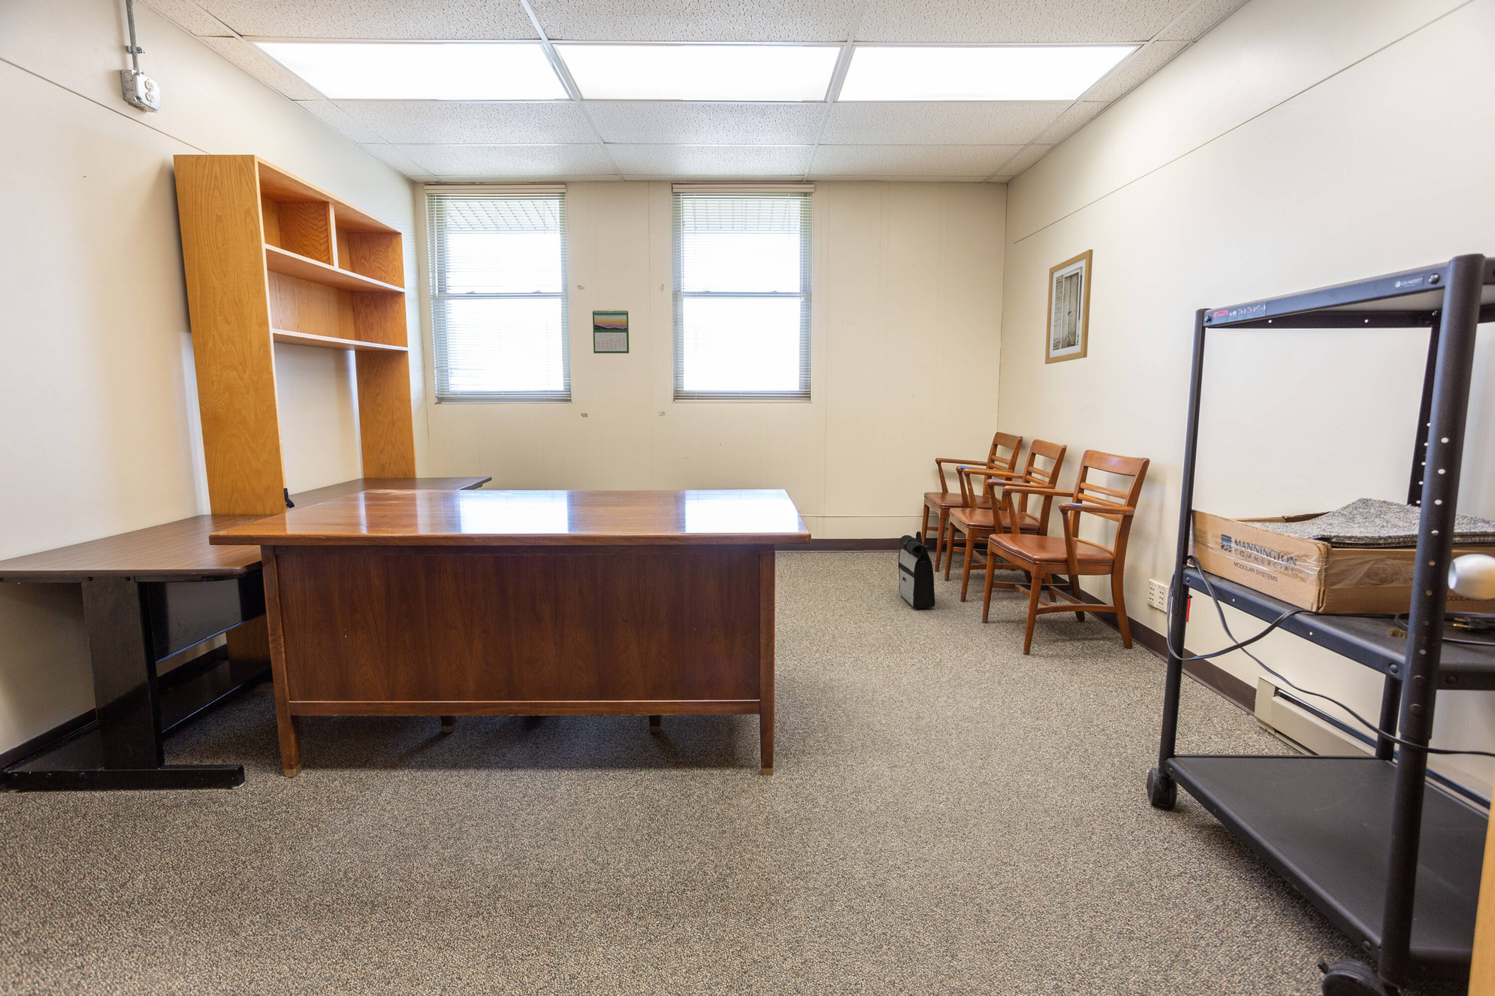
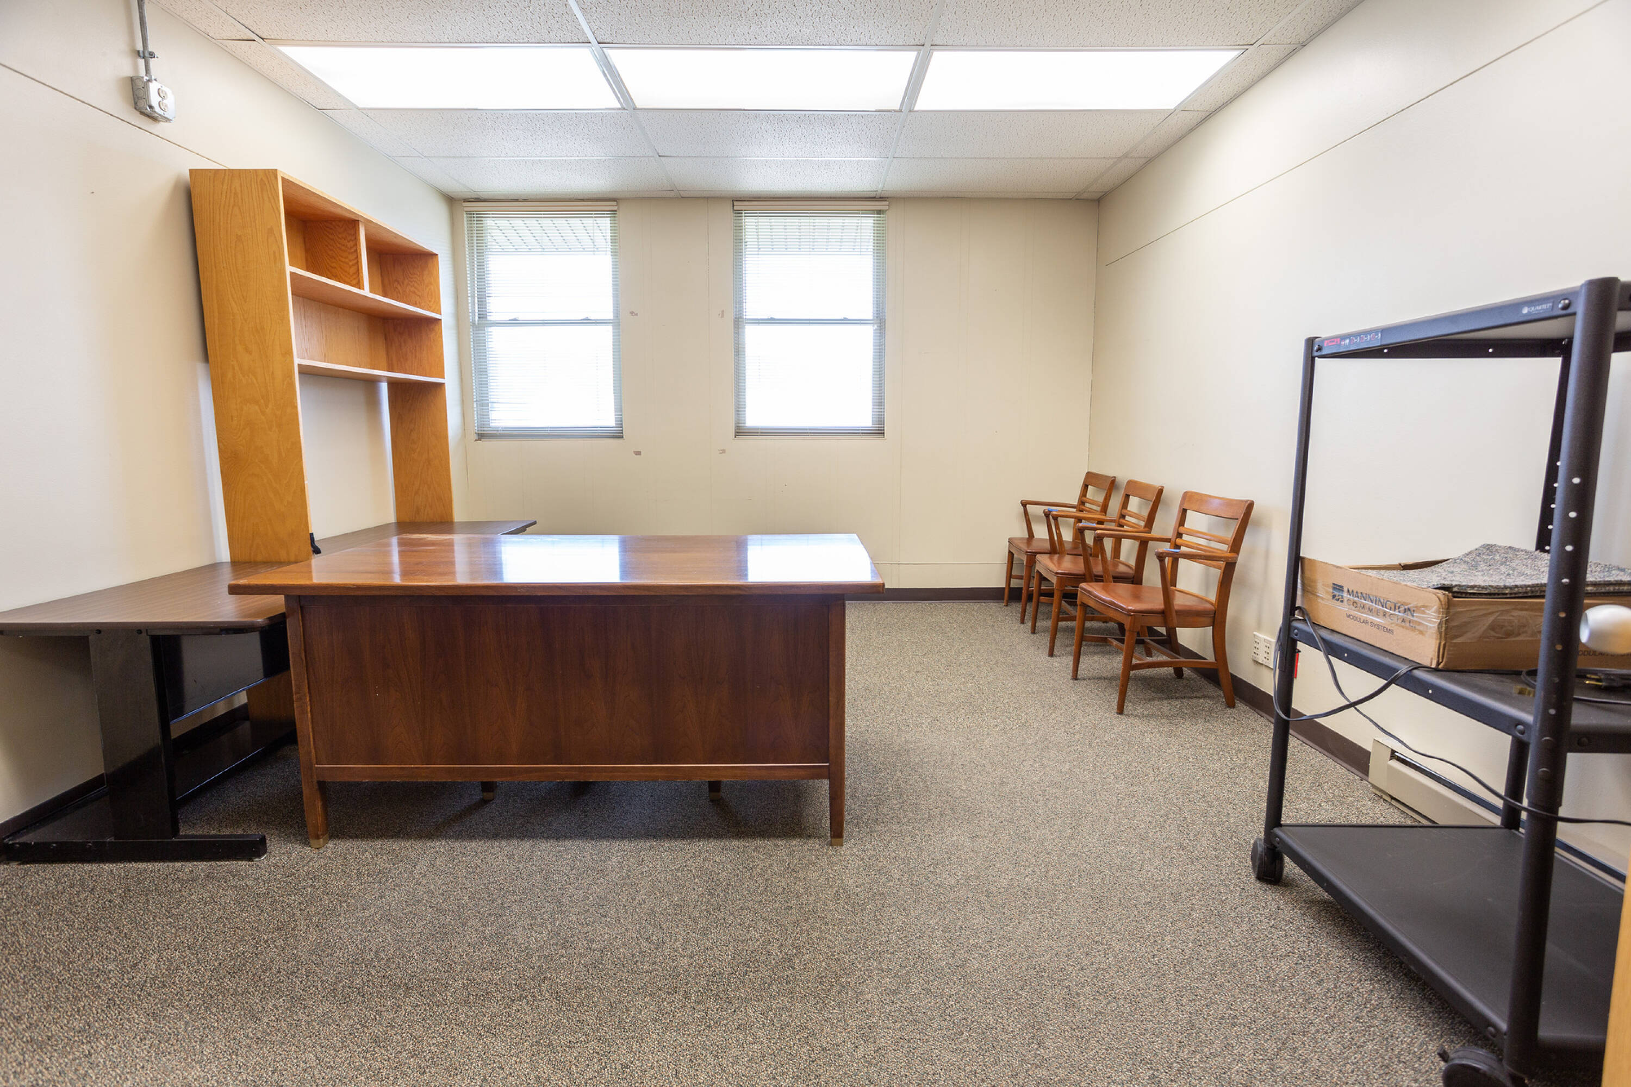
- wall art (1067, 310)
- backpack (915, 567)
- calendar (611, 331)
